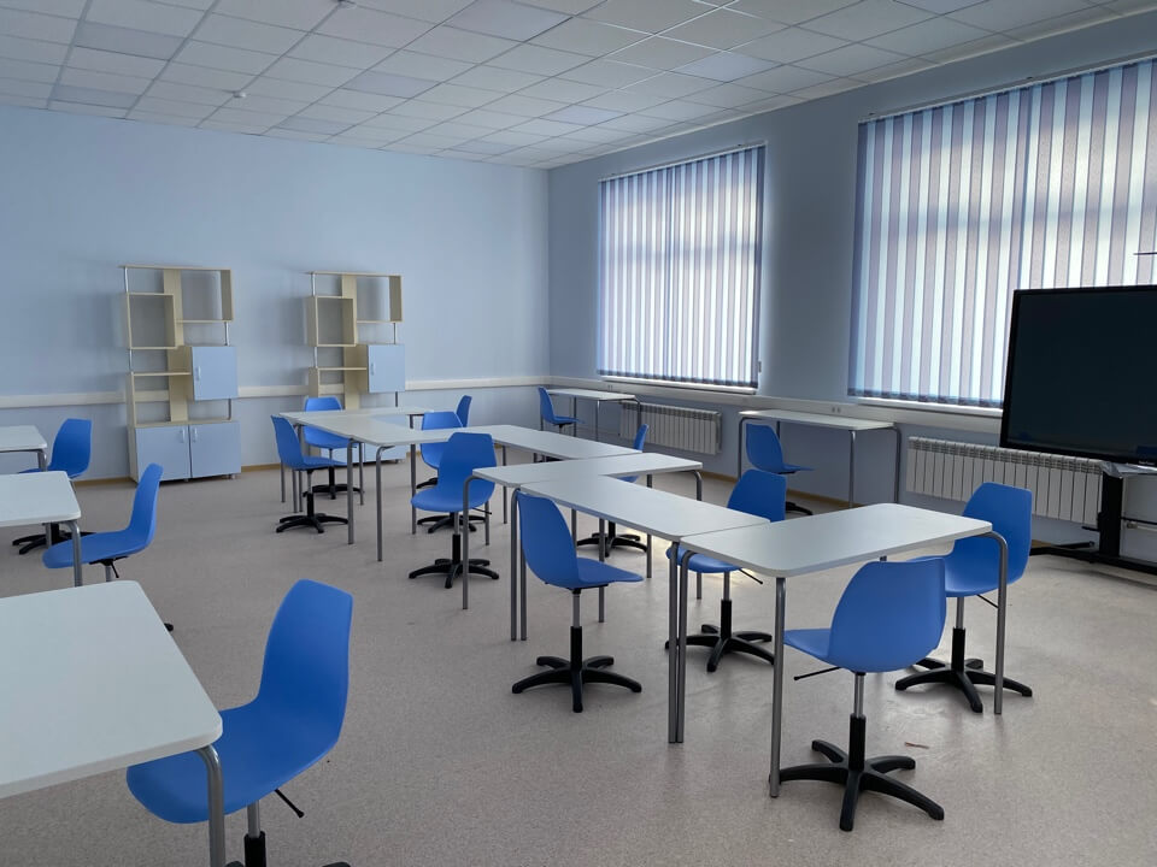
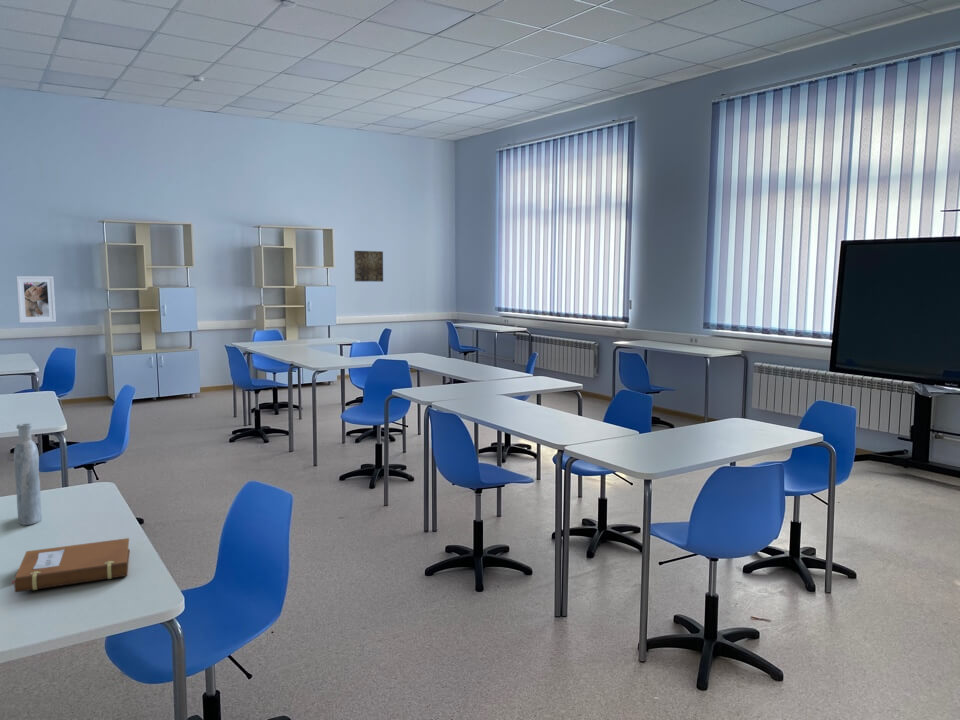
+ wall art (368, 266)
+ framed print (36, 299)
+ bottle (27, 472)
+ notebook (73, 564)
